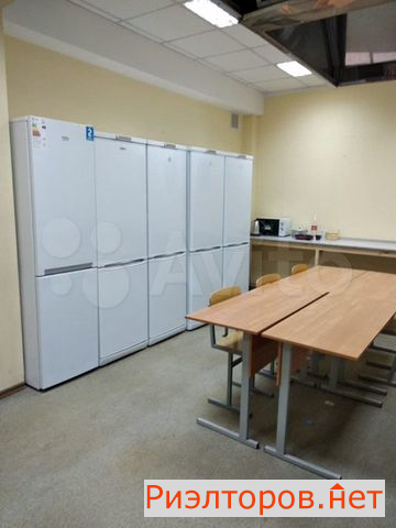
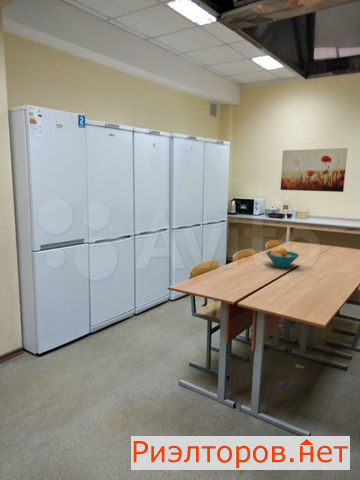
+ wall art (311, 170)
+ fruit bowl (282, 257)
